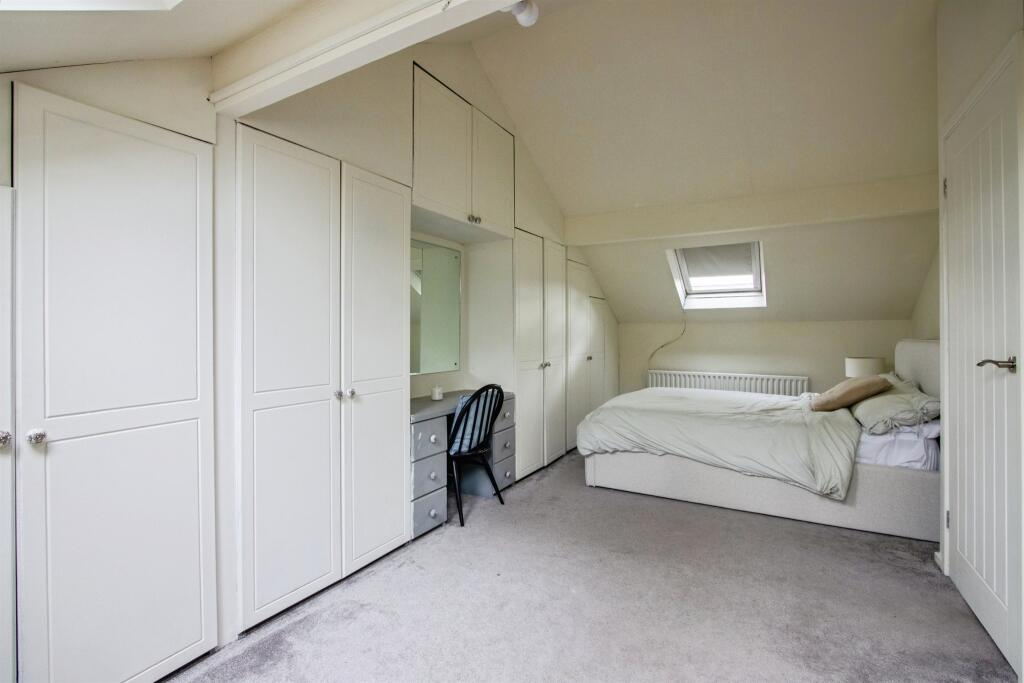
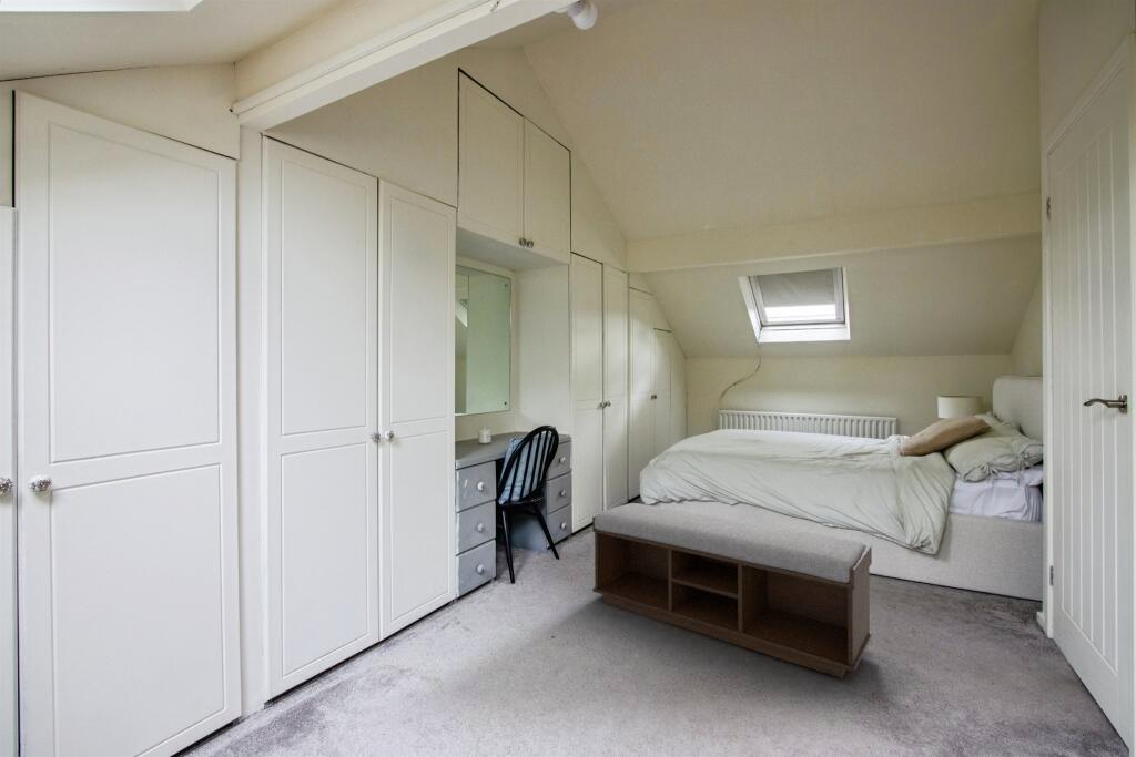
+ bench (718, 573)
